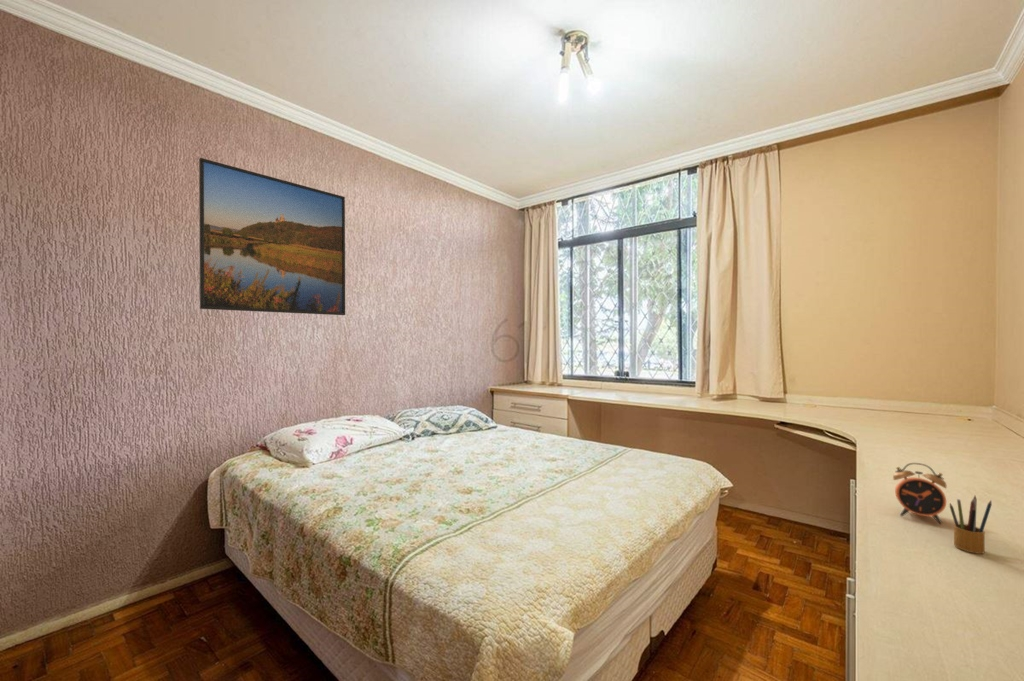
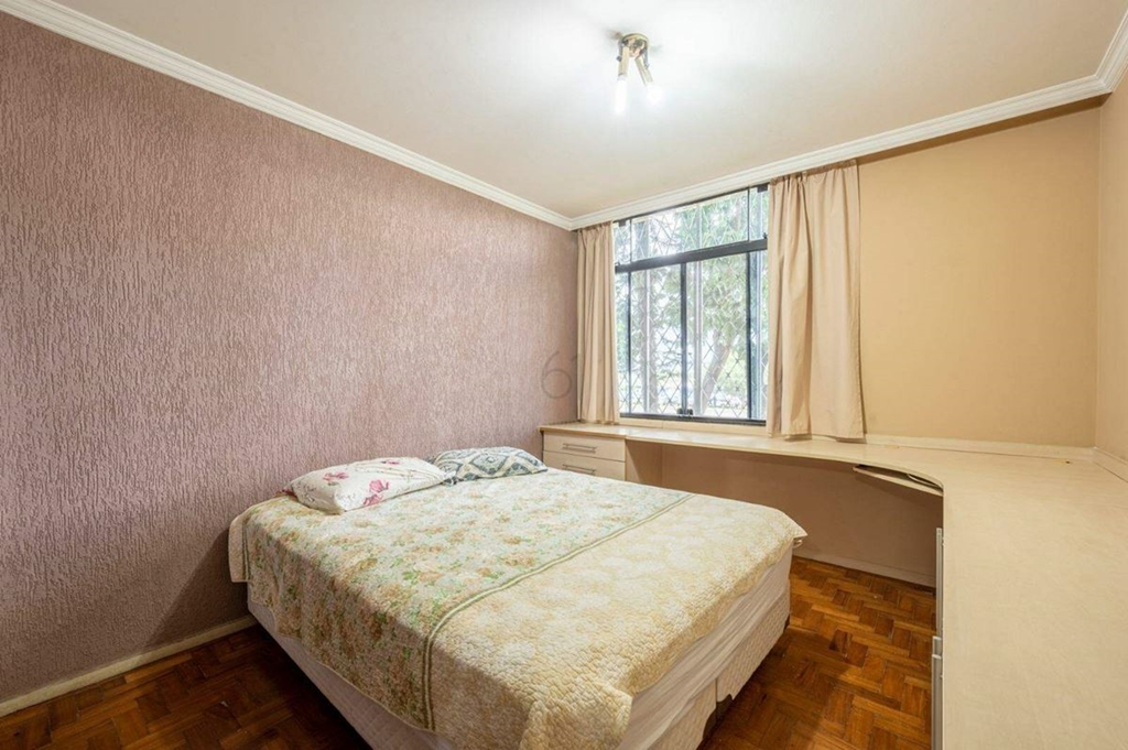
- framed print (280, 246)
- alarm clock (919, 490)
- pencil box (970, 523)
